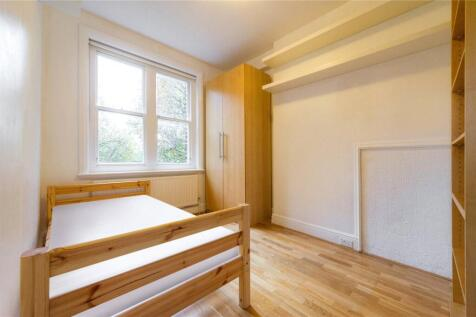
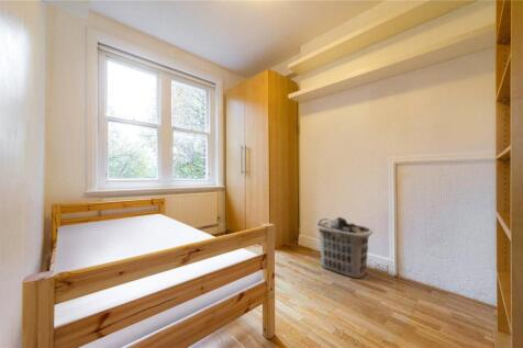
+ clothes hamper (343, 243)
